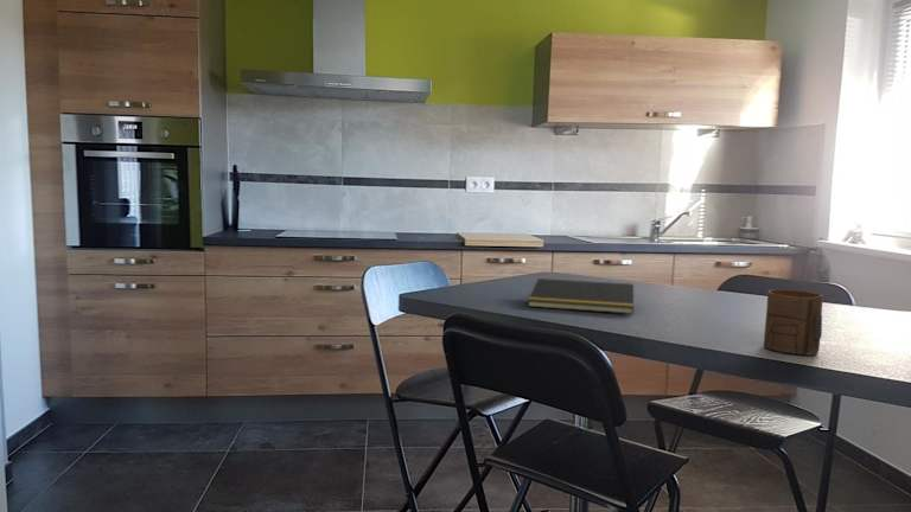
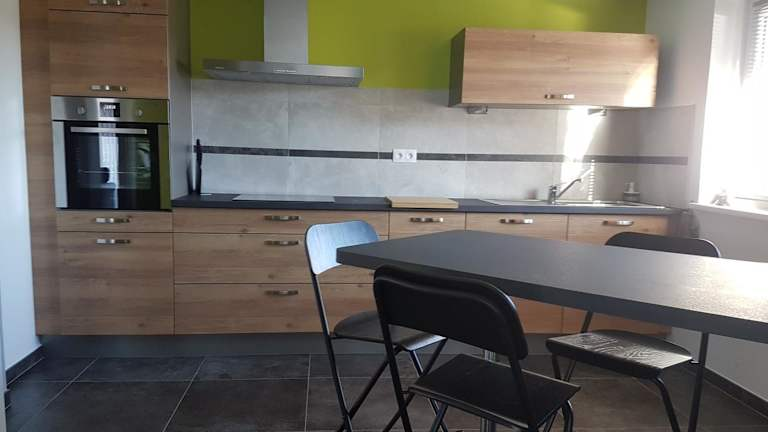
- cup (794, 321)
- notepad (581, 294)
